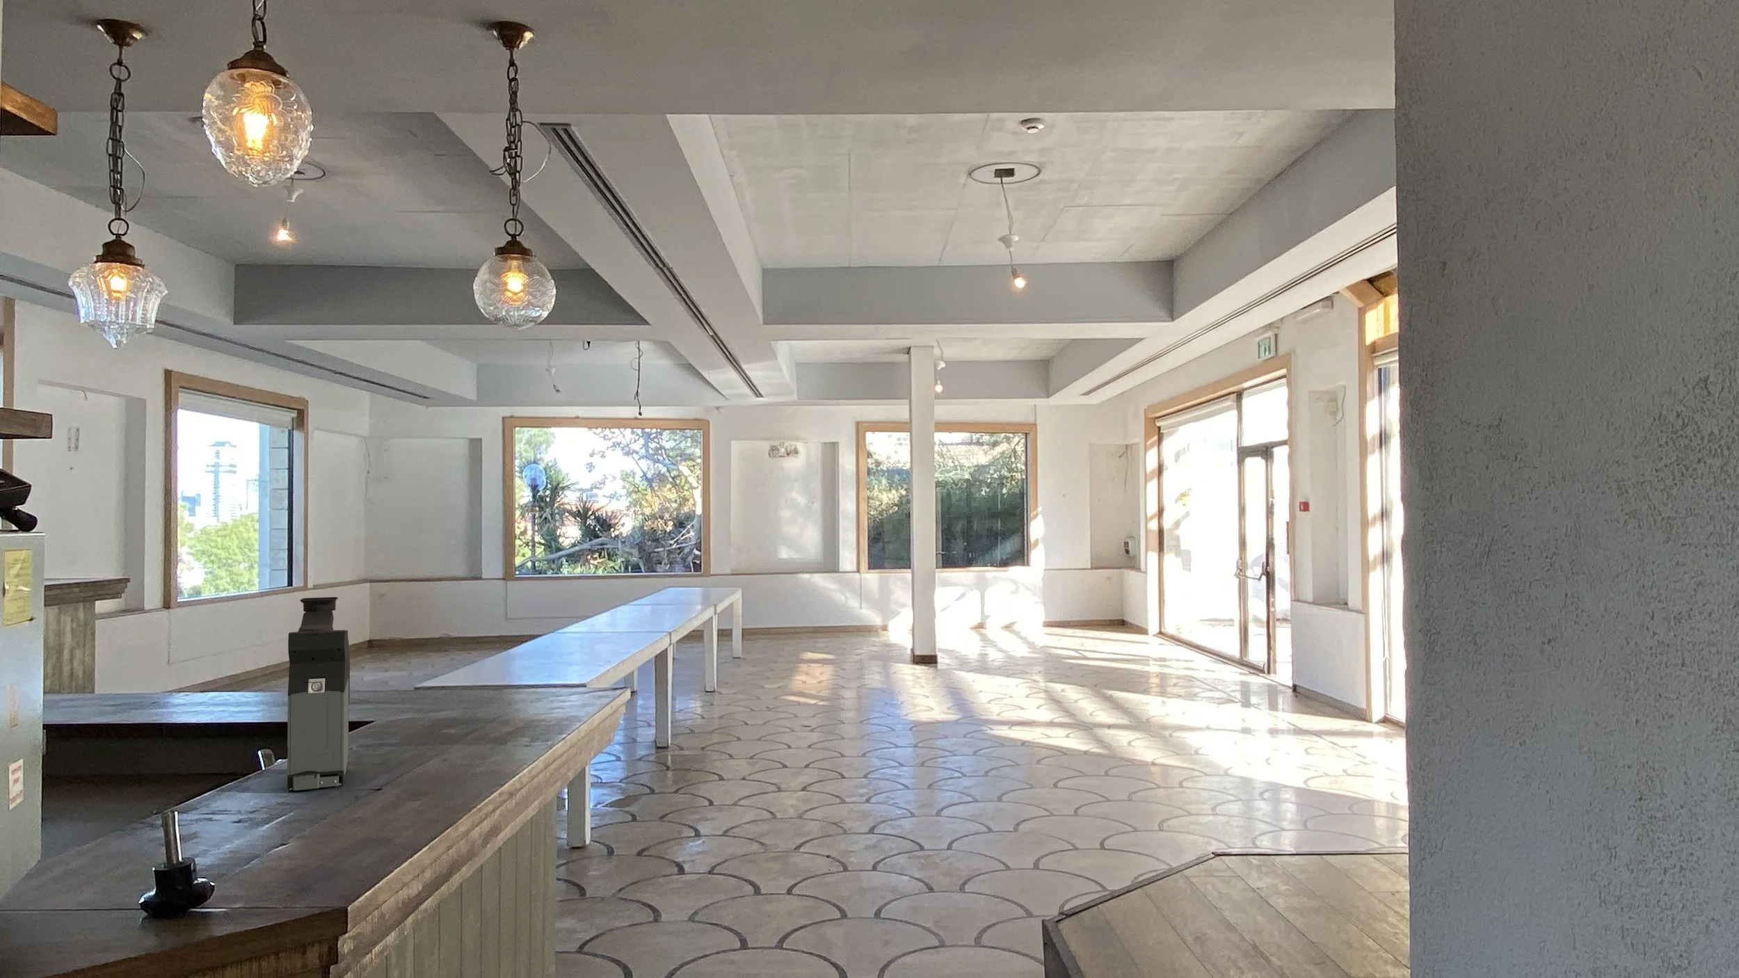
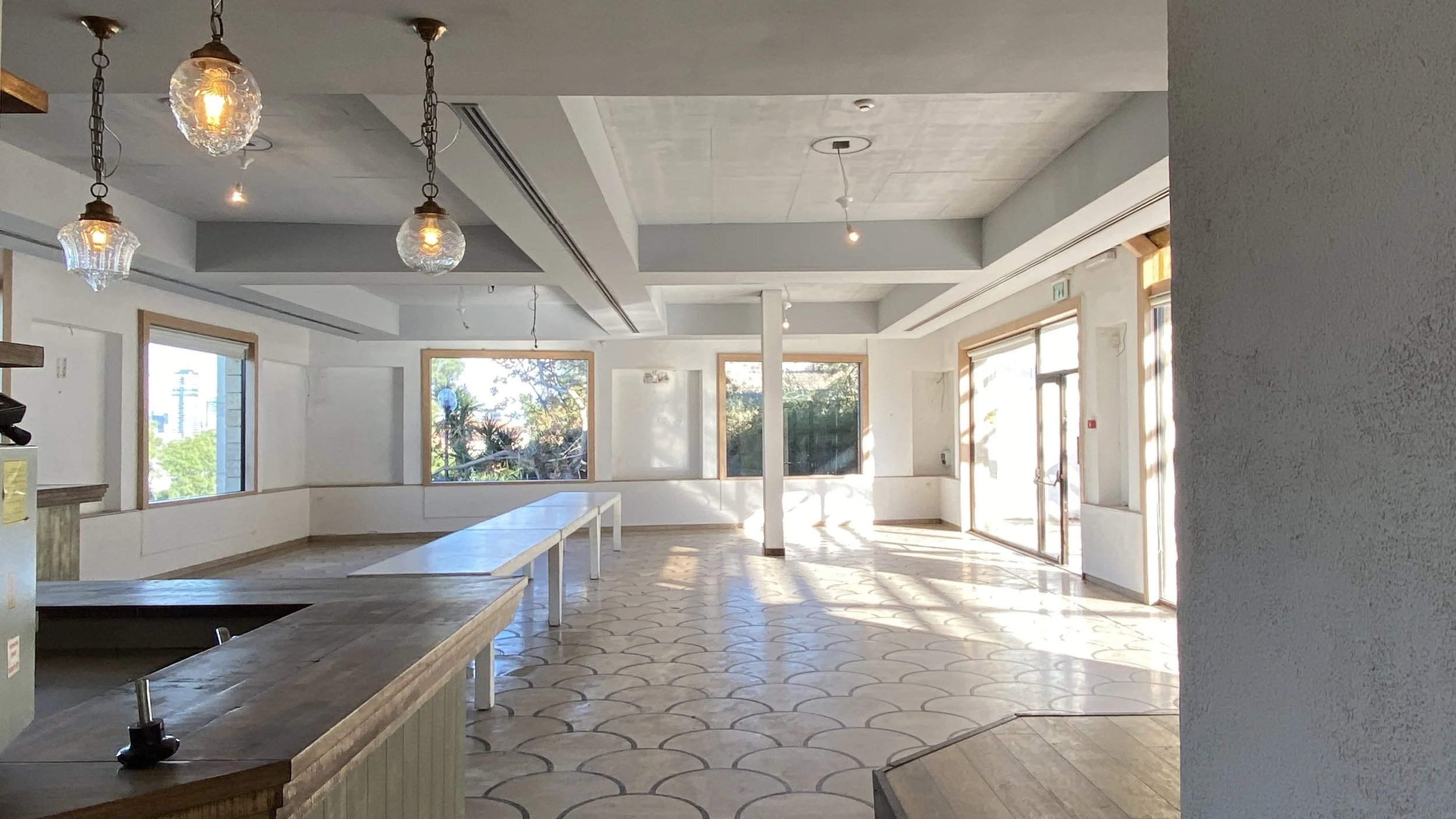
- coffee maker (320, 689)
